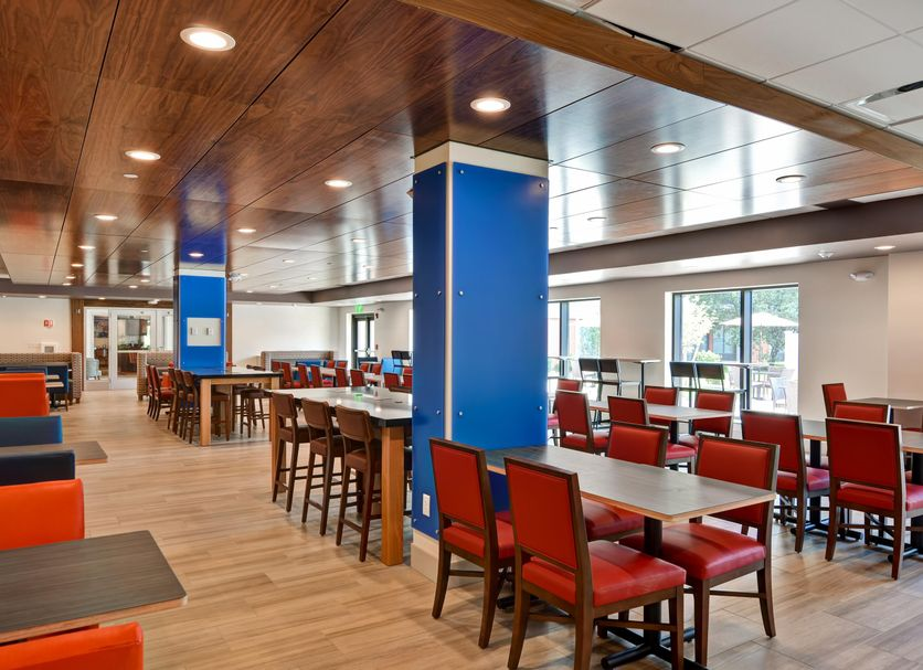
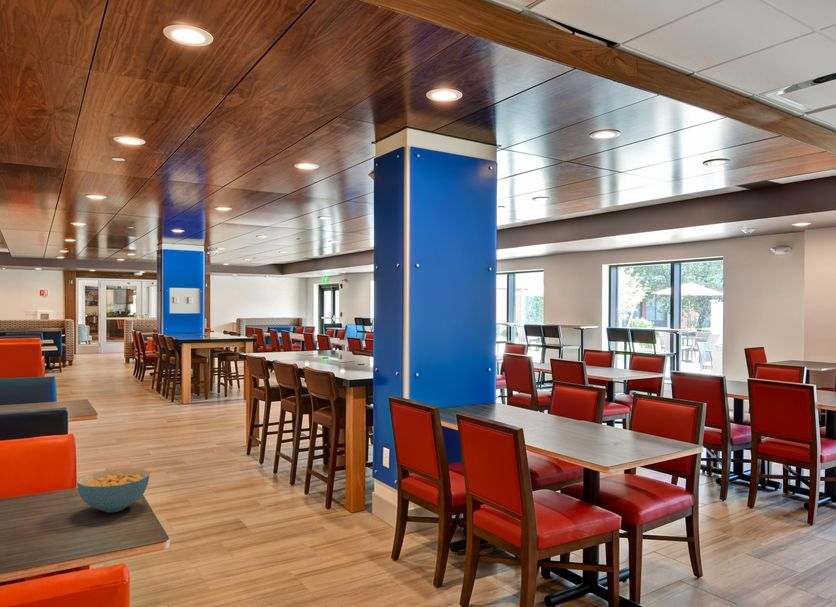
+ cereal bowl (114, 492)
